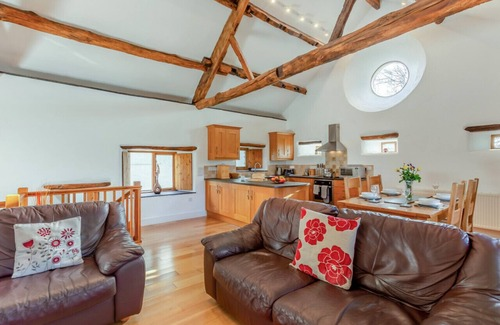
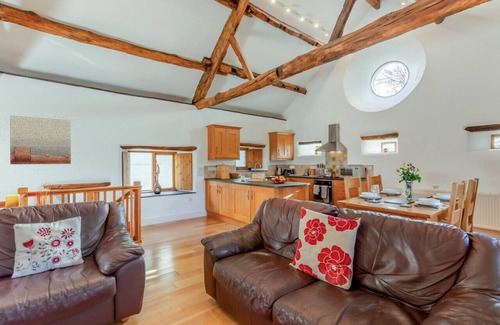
+ wall art (42, 141)
